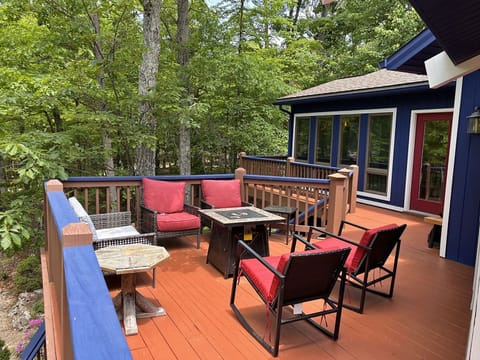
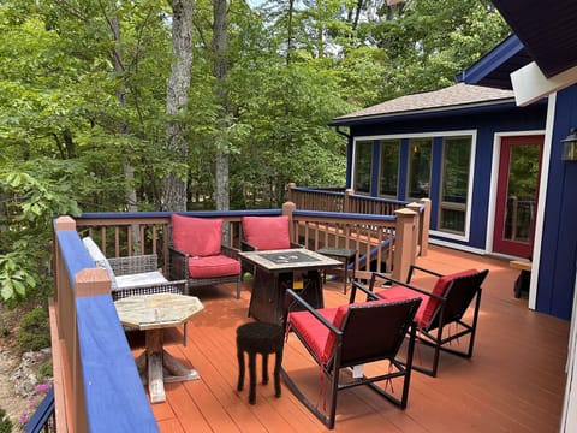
+ side table (262, 361)
